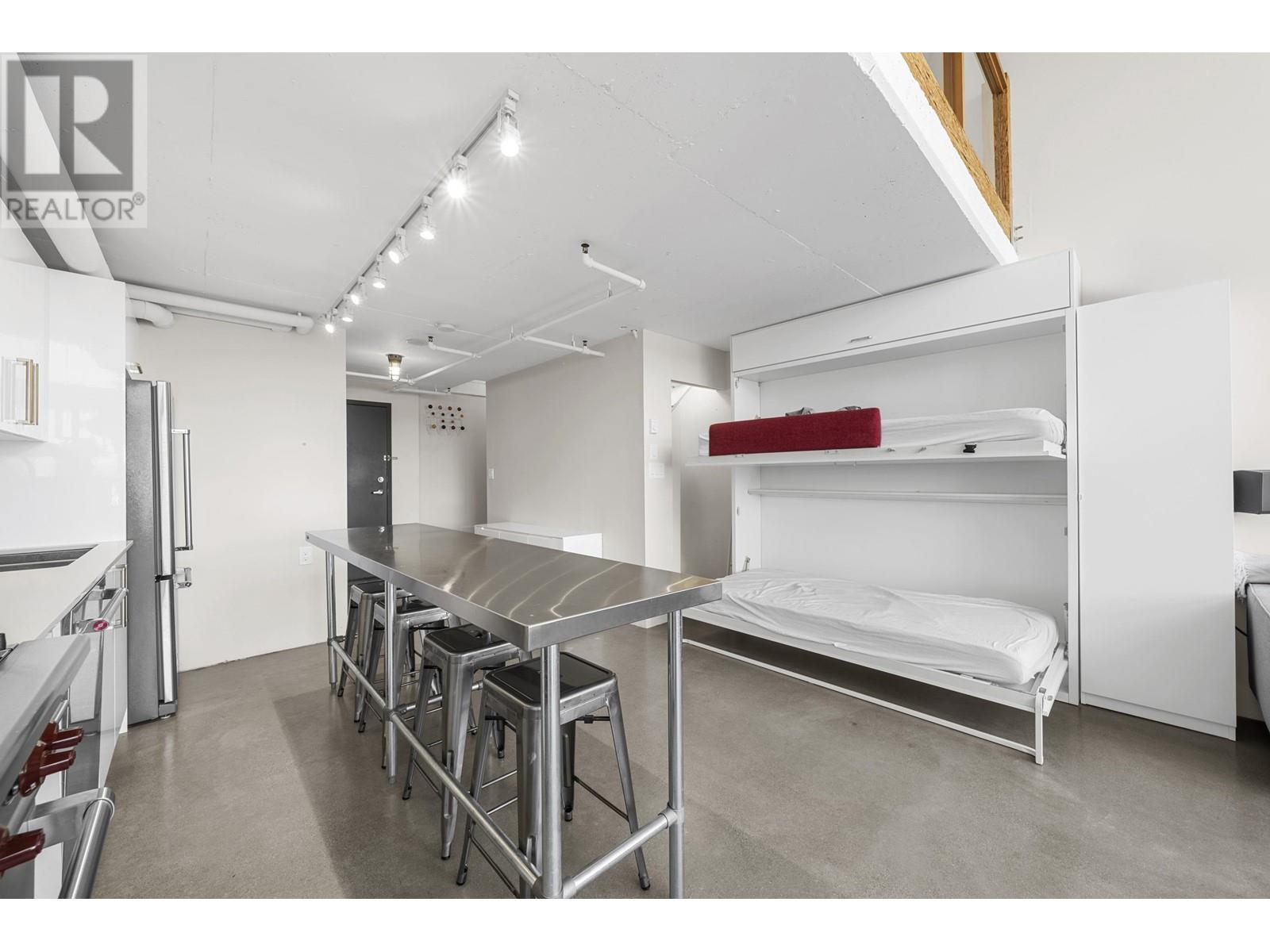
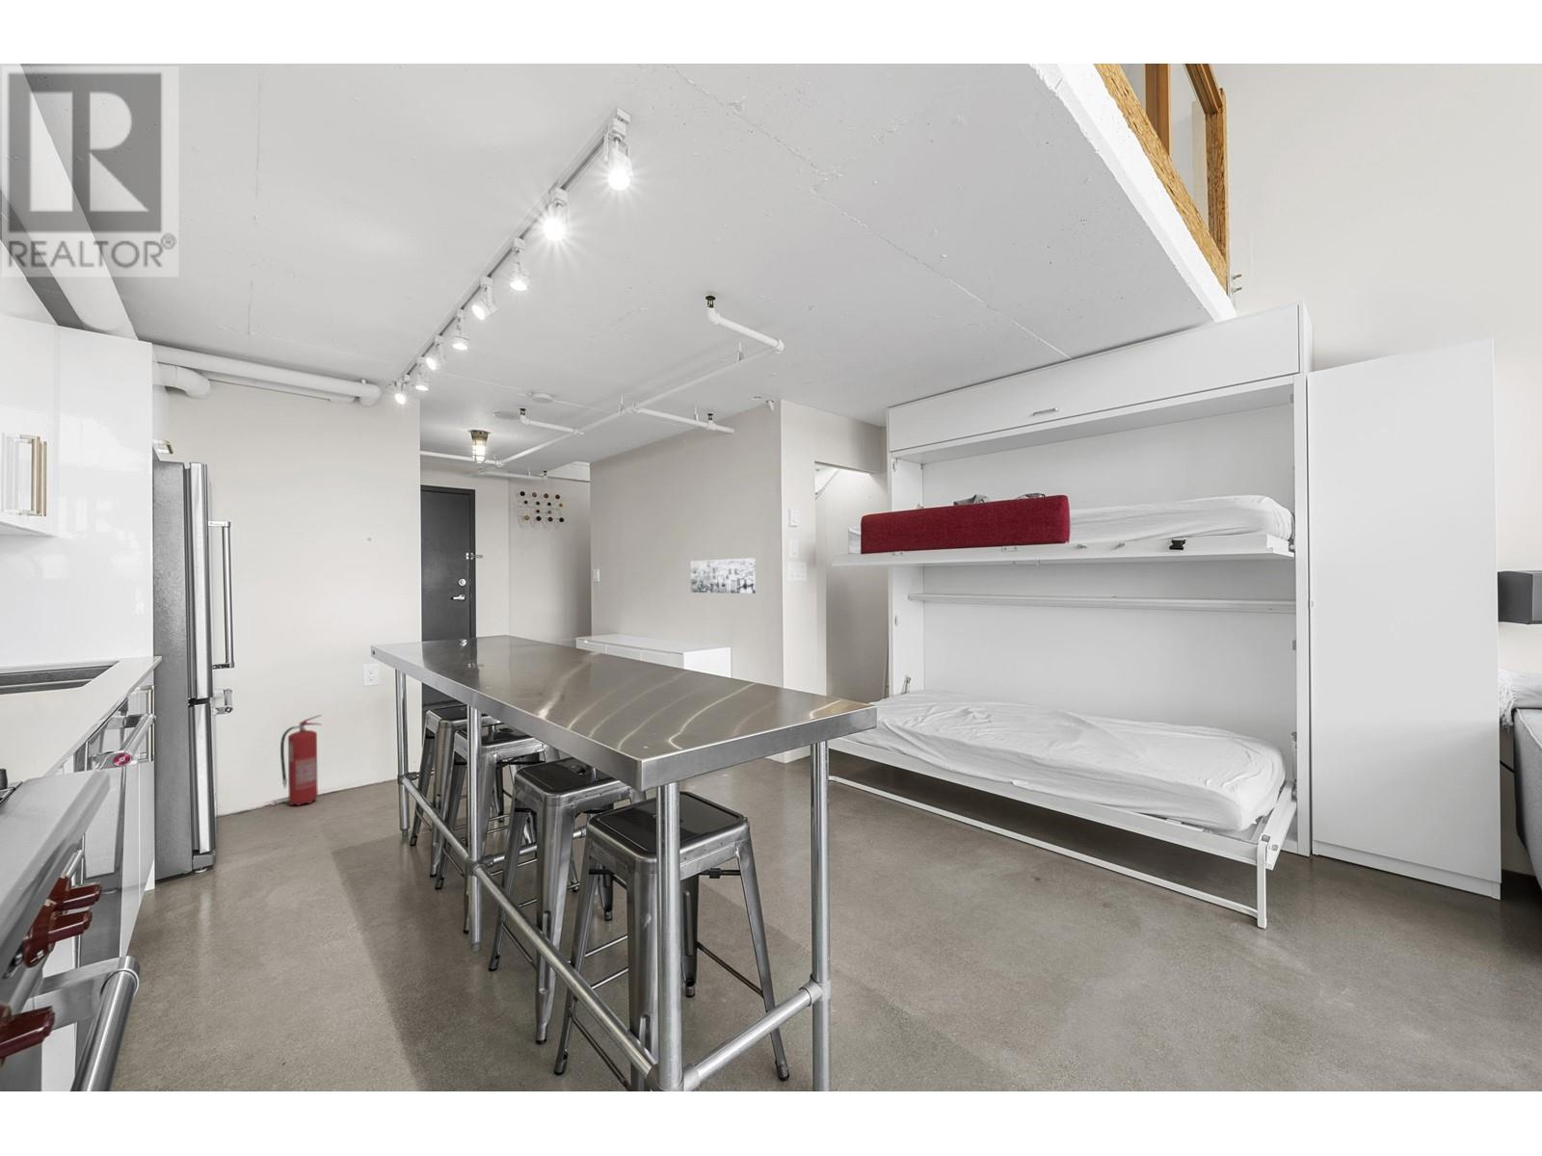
+ wall art (721, 576)
+ fire extinguisher (301, 760)
